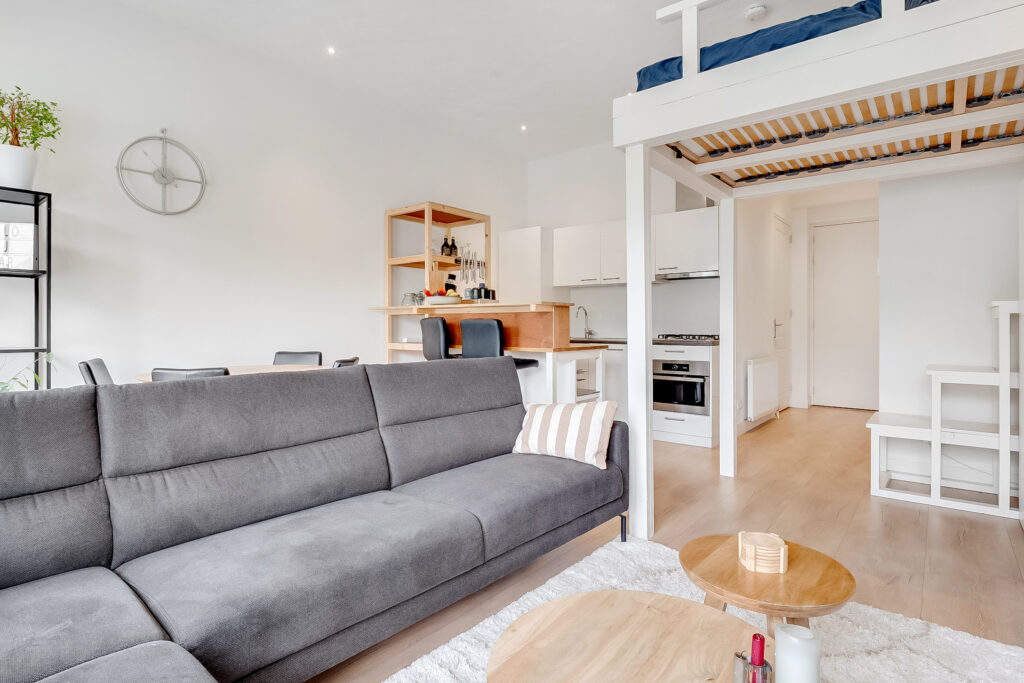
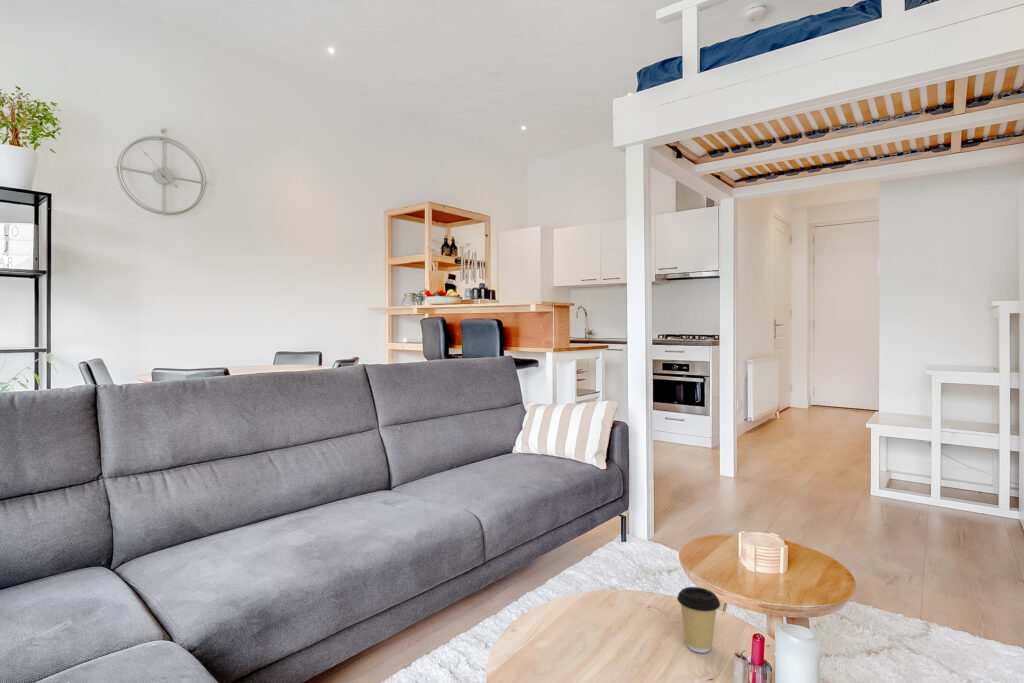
+ coffee cup (698, 619)
